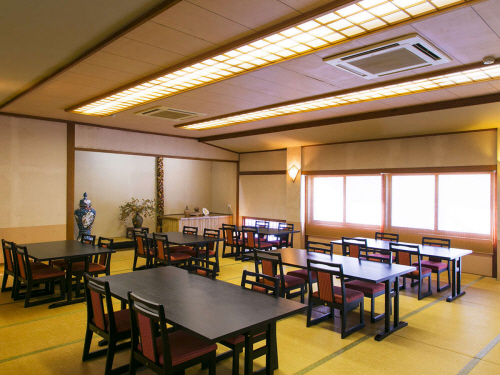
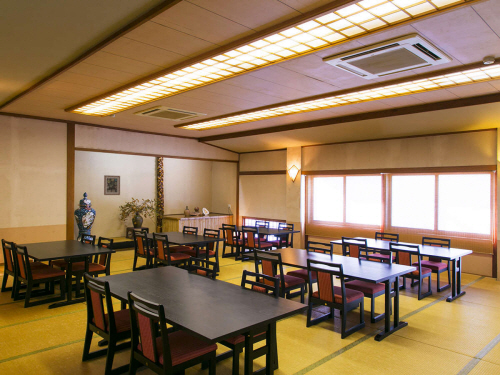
+ wall art (112, 185)
